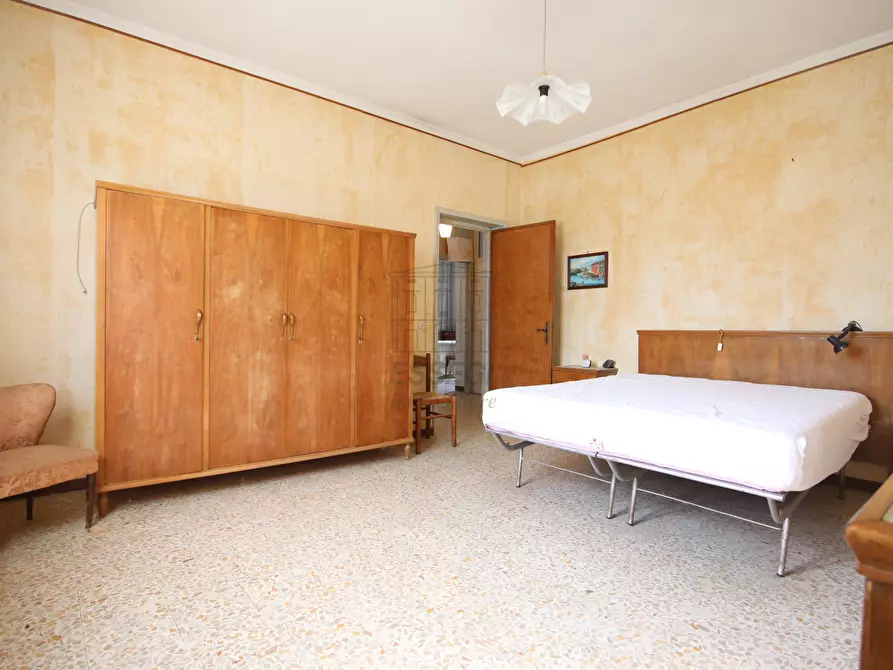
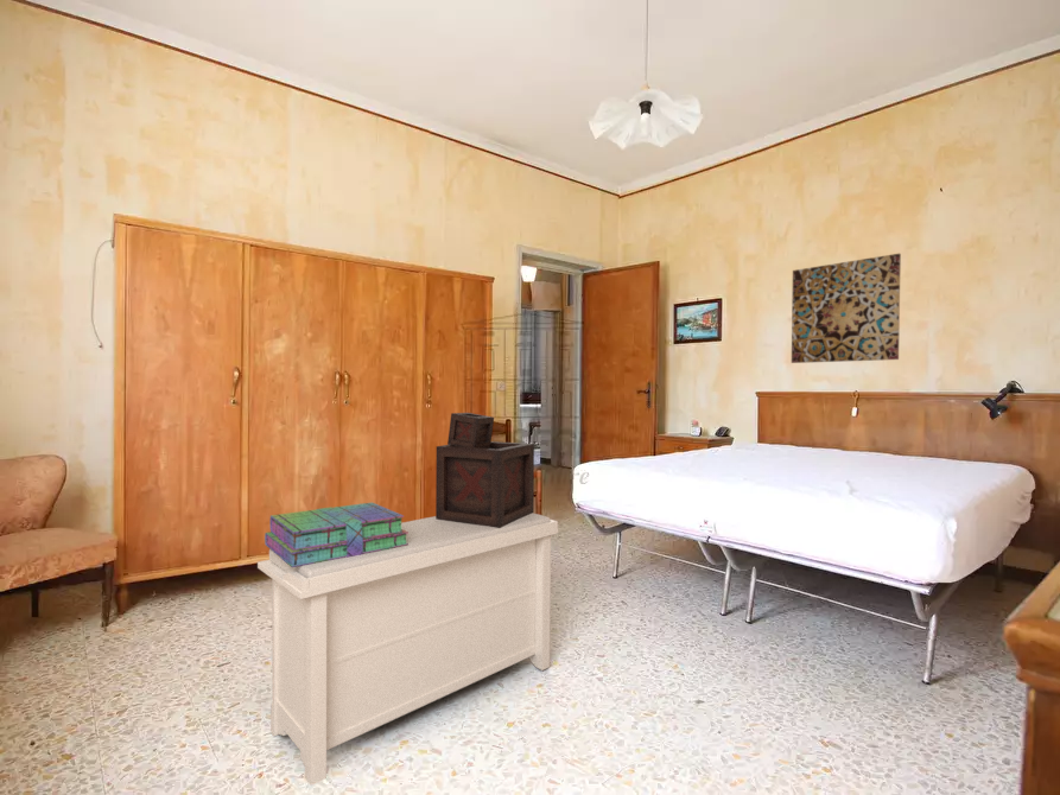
+ stack of books (336, 529)
+ wall art (842, 312)
+ wooden crate (485, 464)
+ bench (424, 612)
